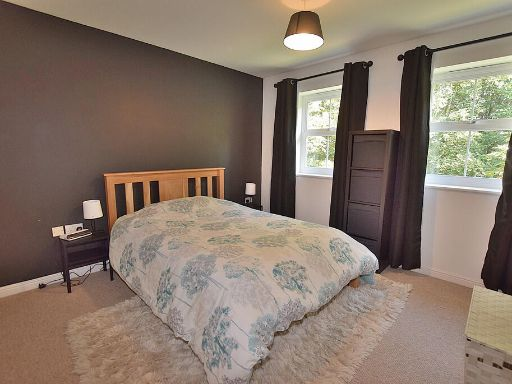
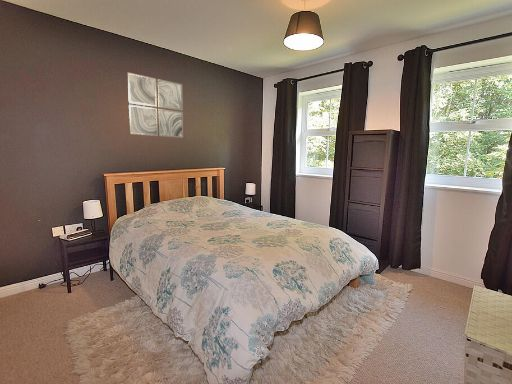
+ wall art (156, 108)
